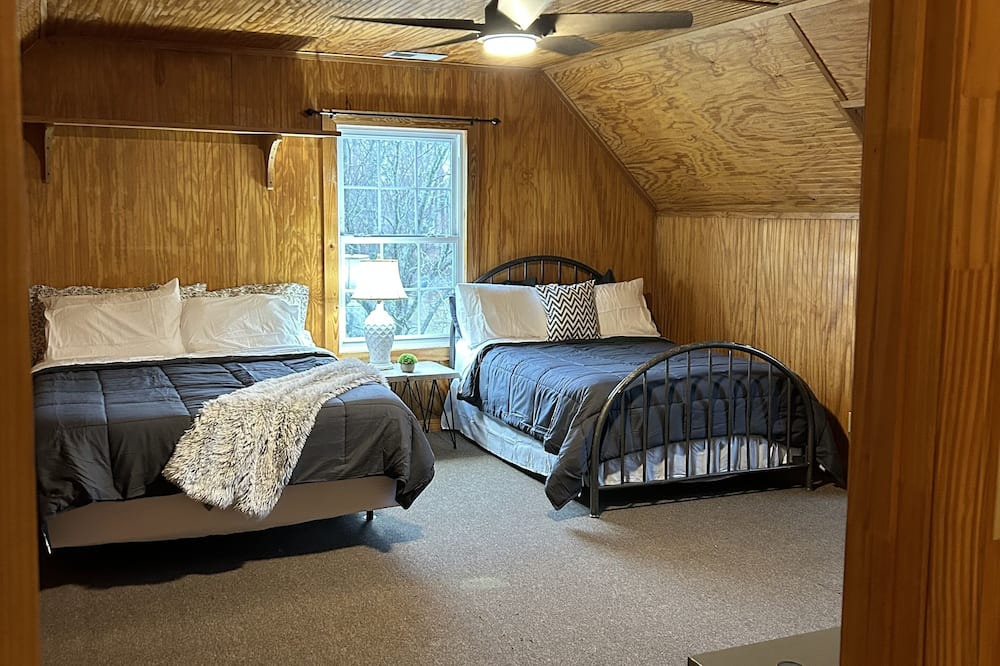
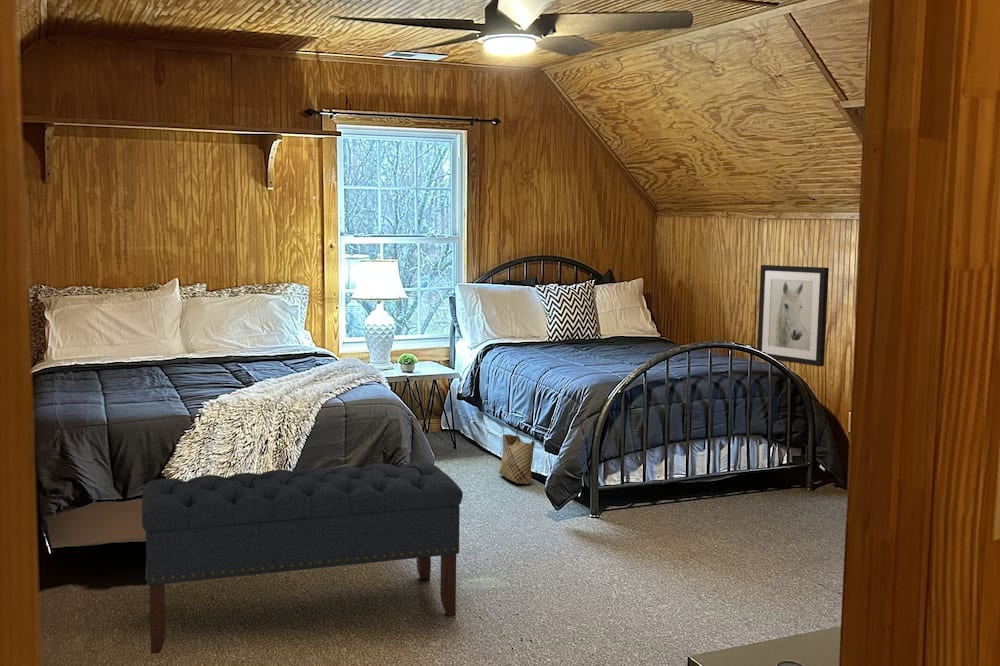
+ woven basket (517, 447)
+ wall art (791, 314)
+ bench (303, 545)
